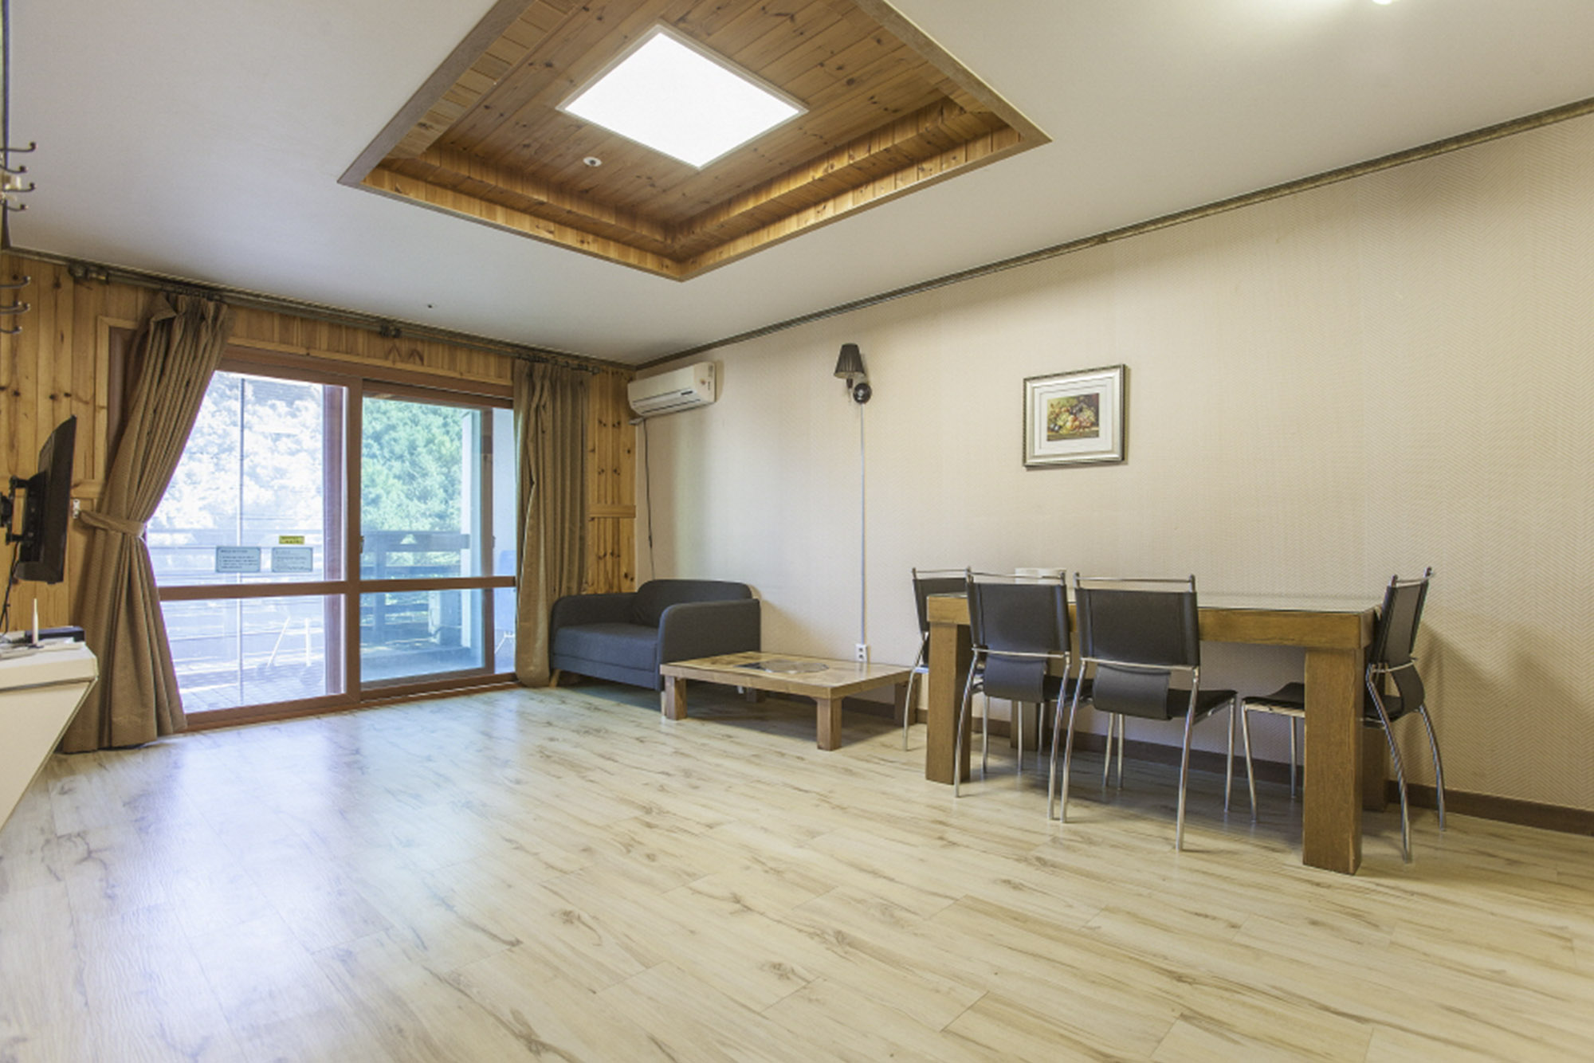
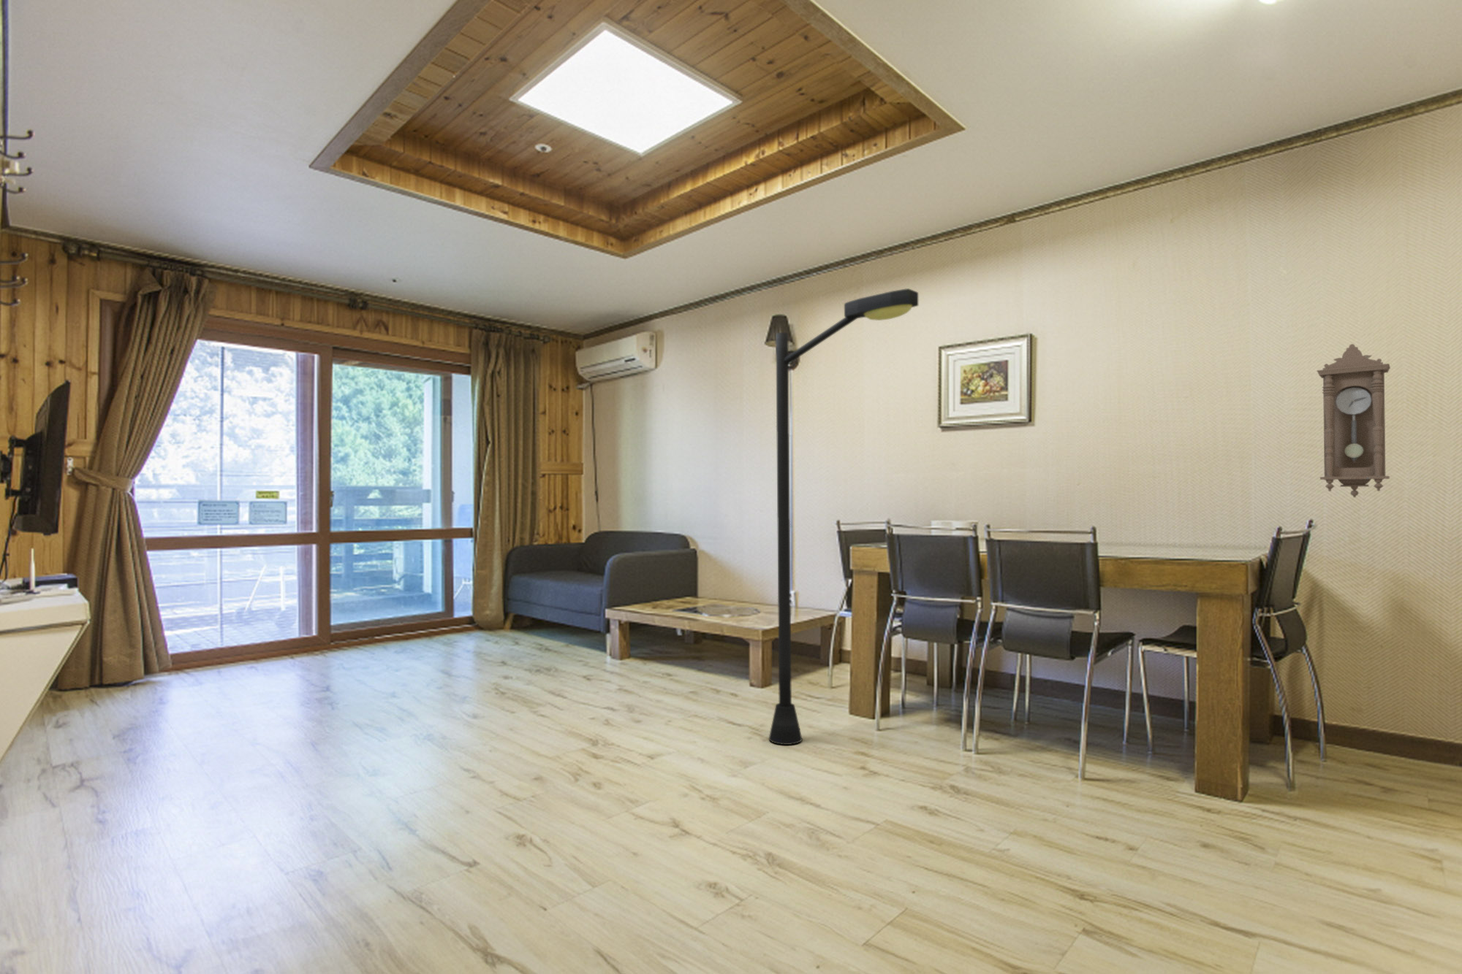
+ pendulum clock (1353, 422)
+ floor lamp (790, 530)
